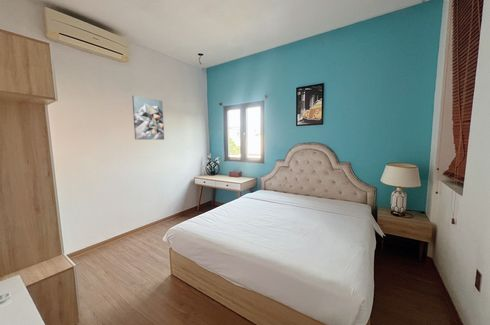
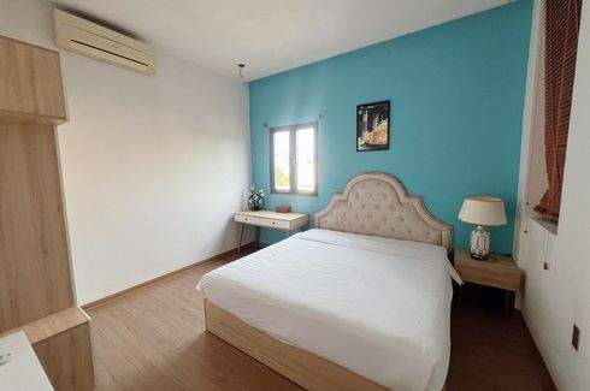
- wall art (149, 119)
